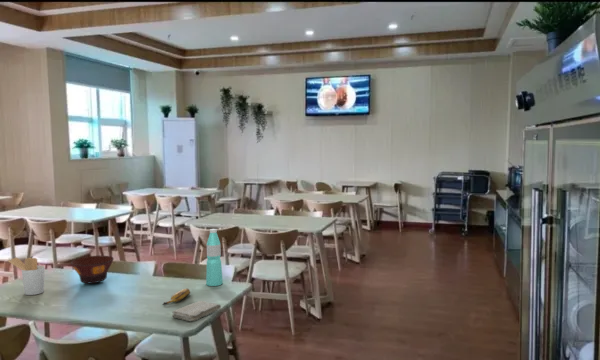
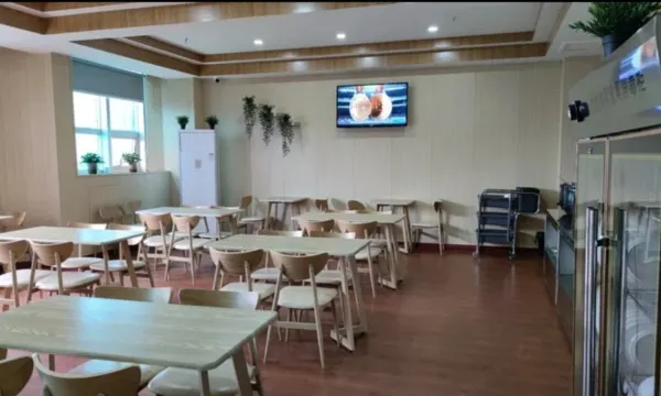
- bowl (93, 271)
- banana (179, 295)
- washcloth (196, 309)
- water bottle (213, 256)
- utensil holder (27, 274)
